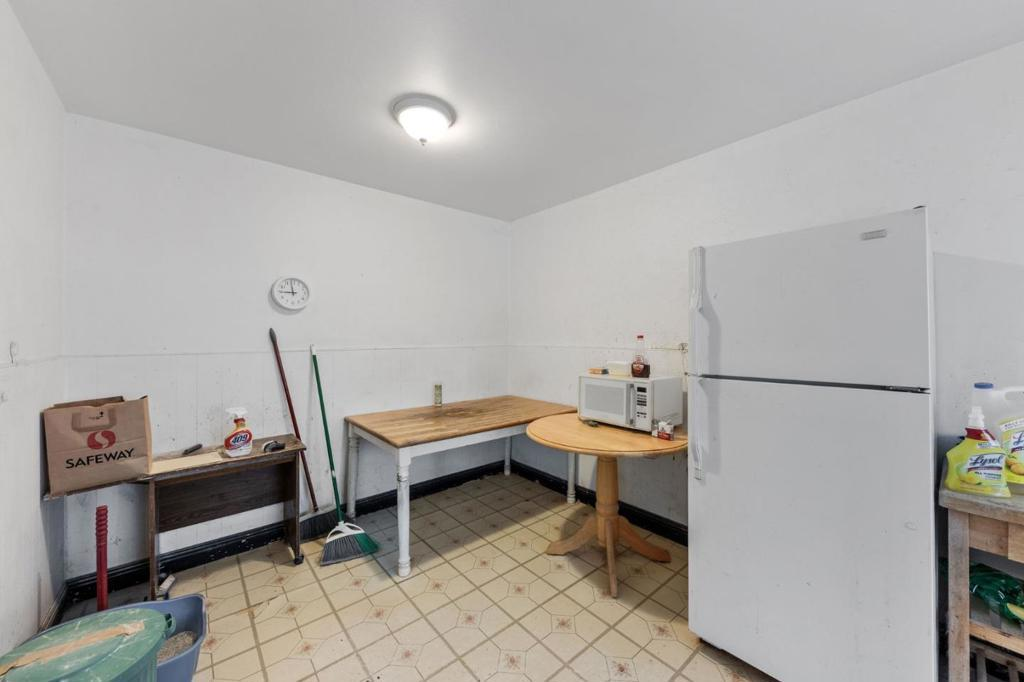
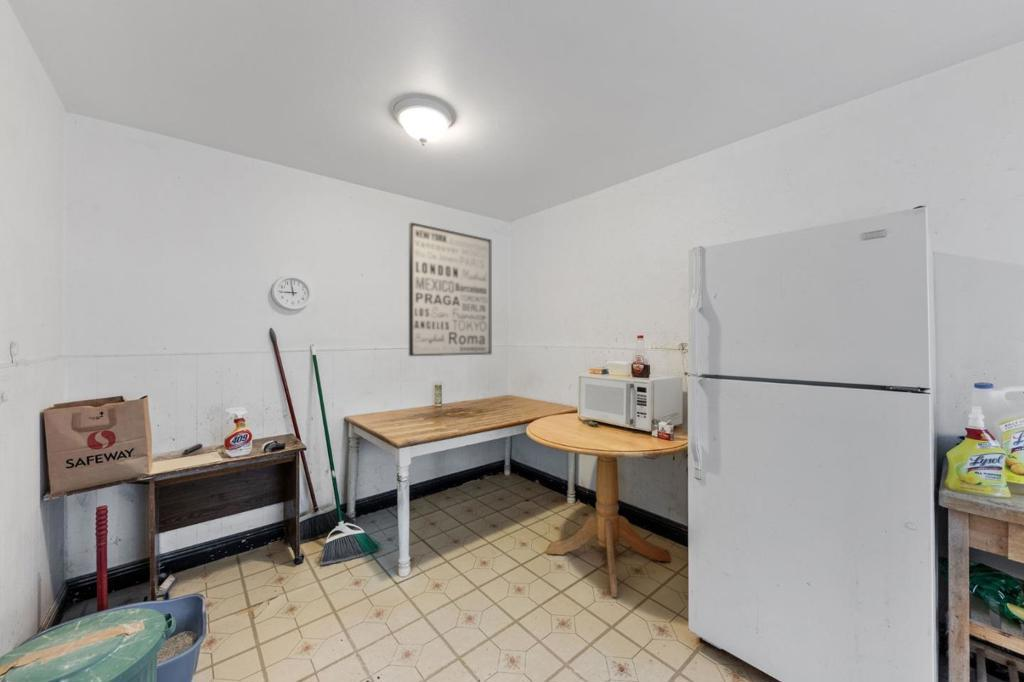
+ wall art (453, 293)
